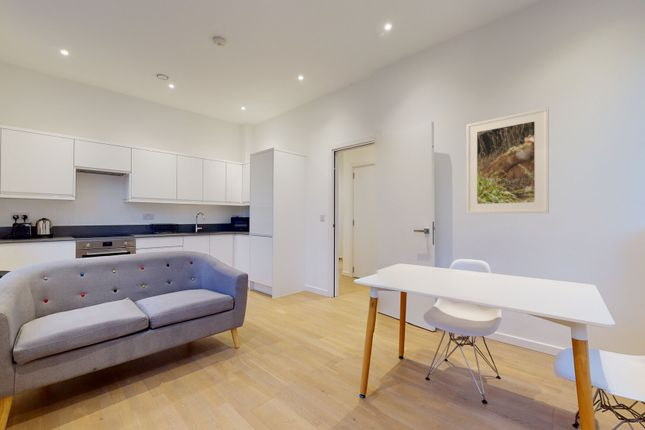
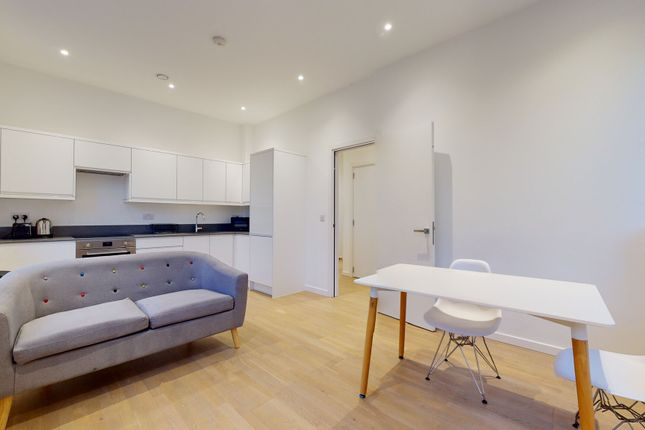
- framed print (504, 165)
